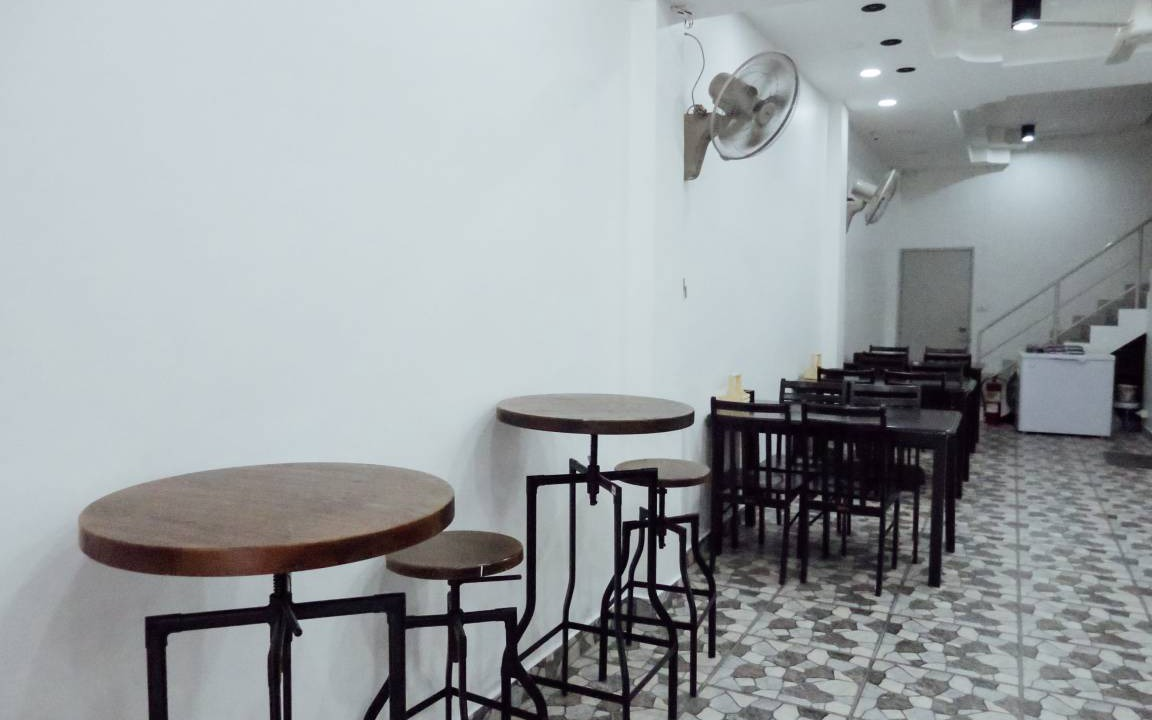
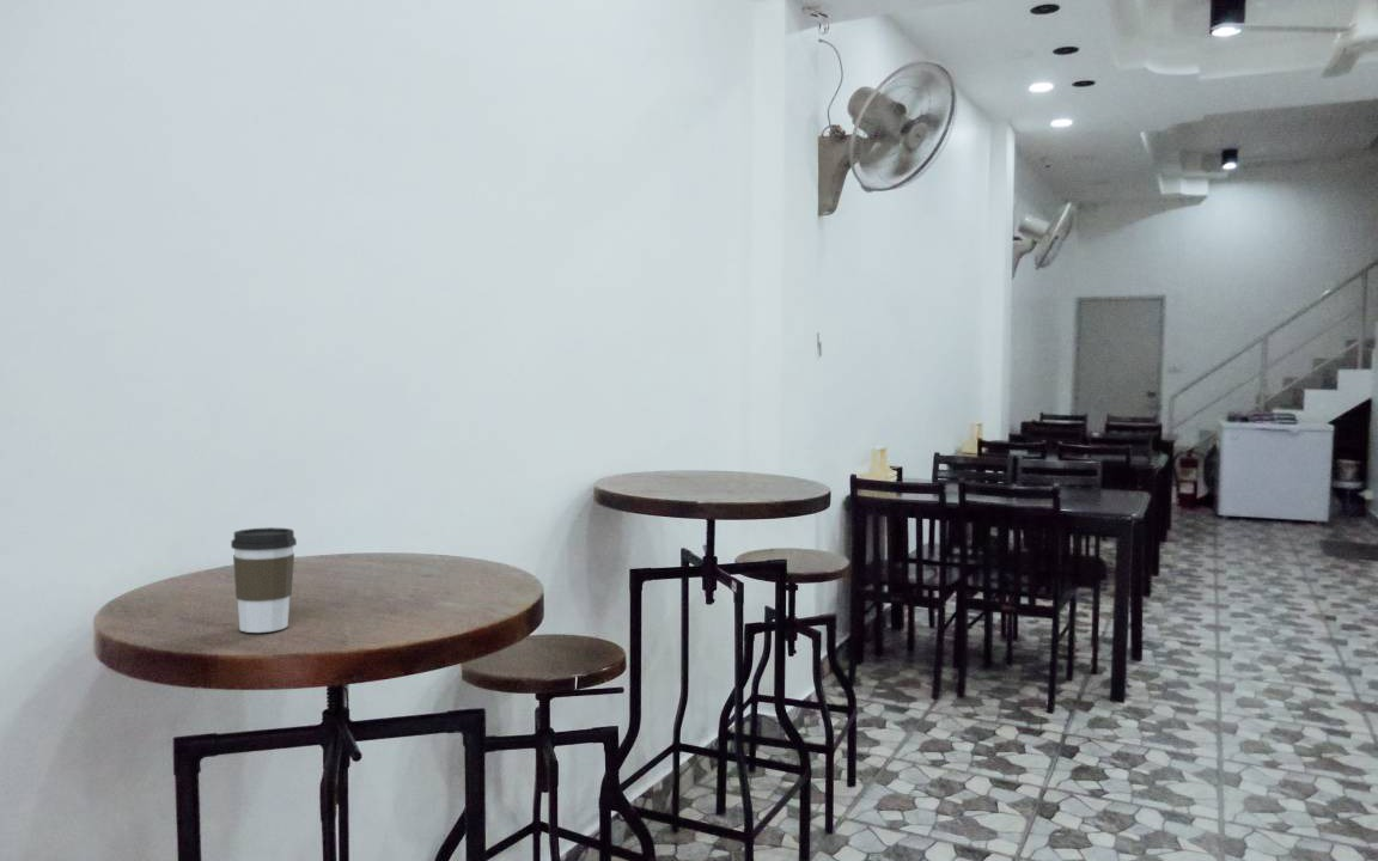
+ coffee cup (263, 579)
